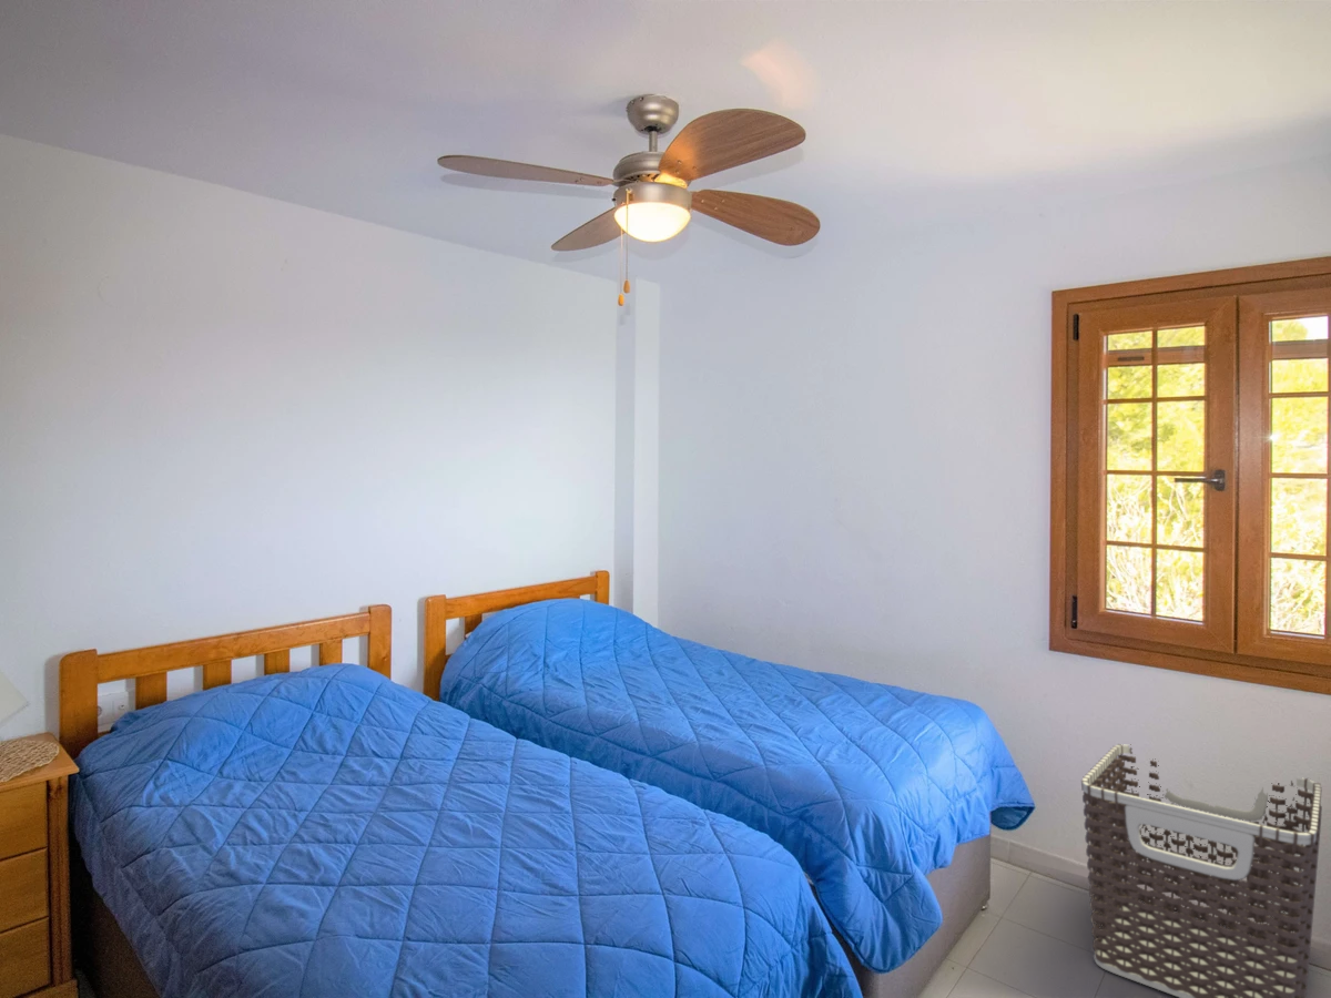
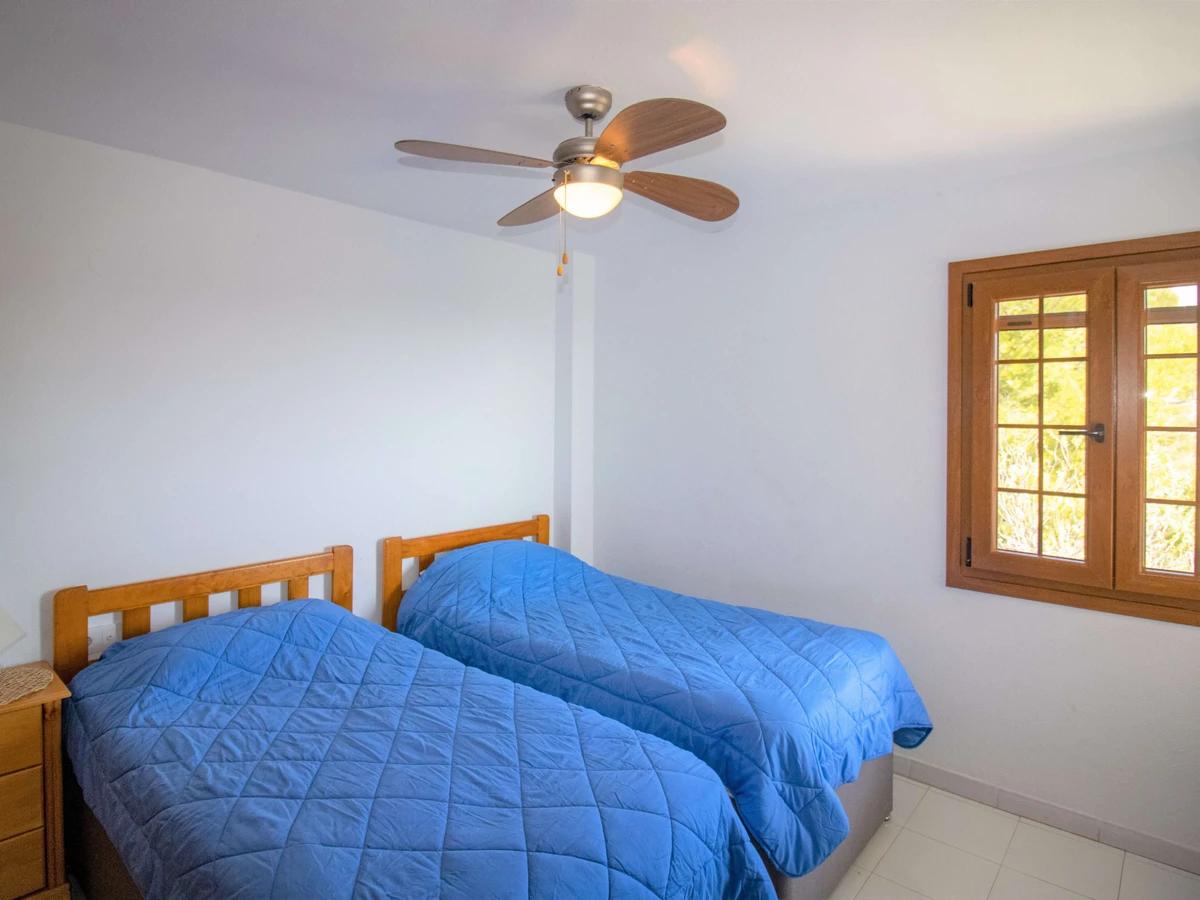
- clothes hamper (1199, 872)
